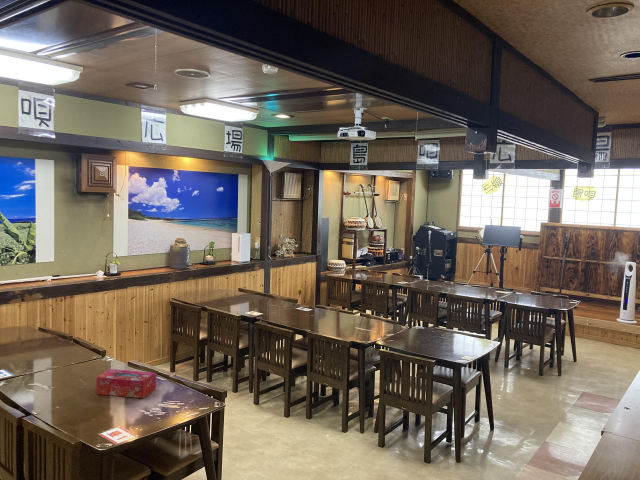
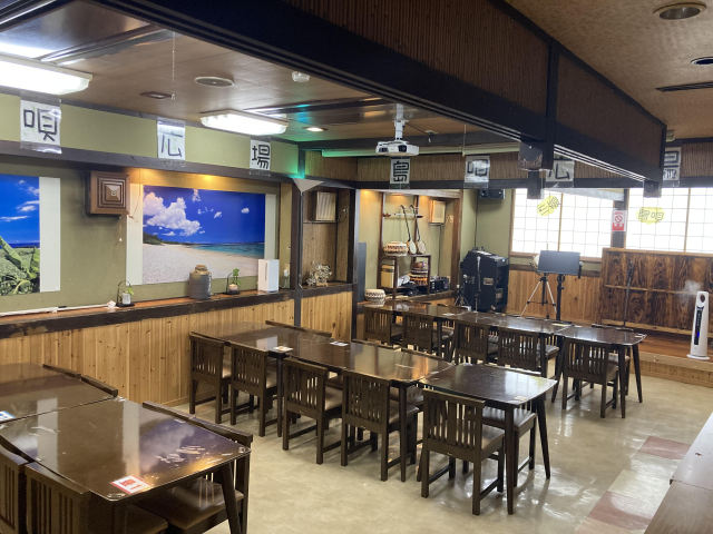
- tissue box (126, 383)
